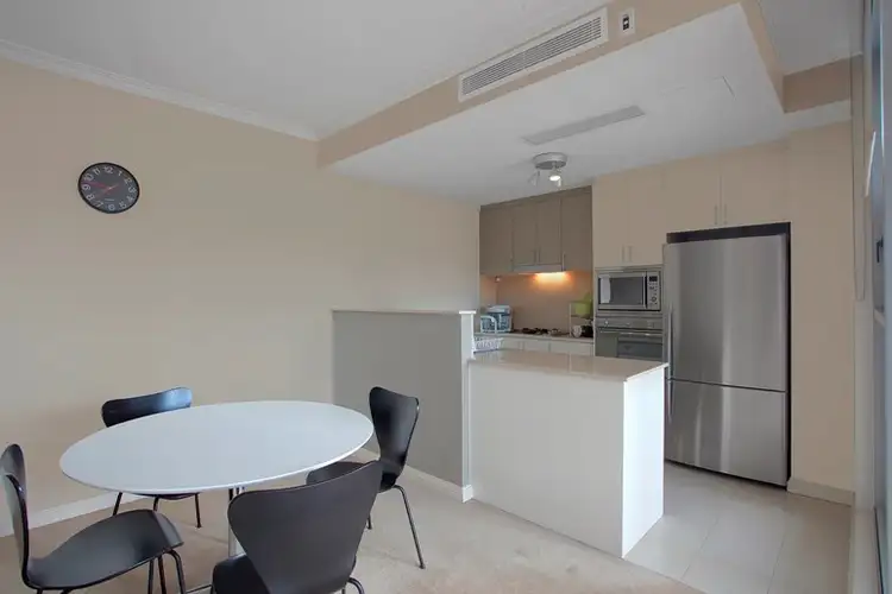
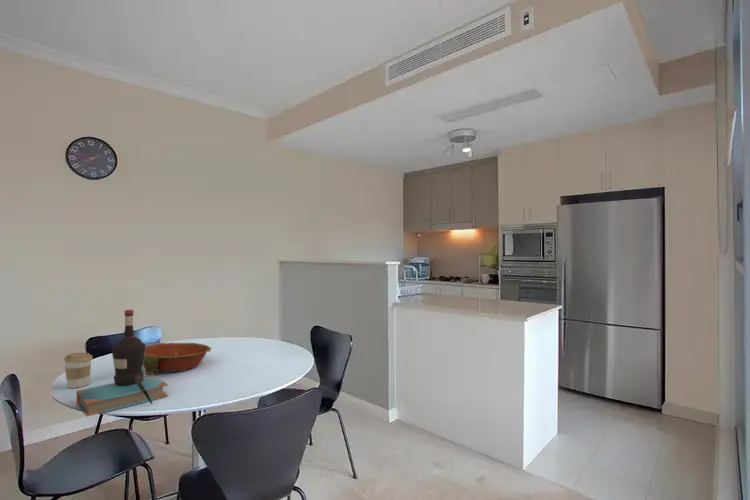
+ bowl (176, 356)
+ coffee cup (78, 369)
+ bottle (124, 356)
